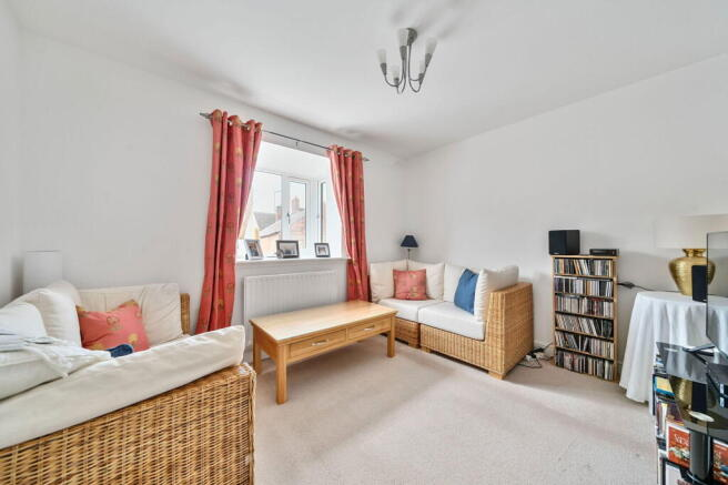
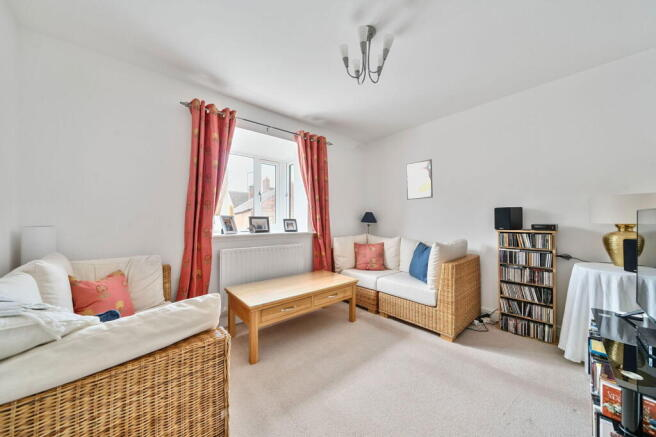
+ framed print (418, 180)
